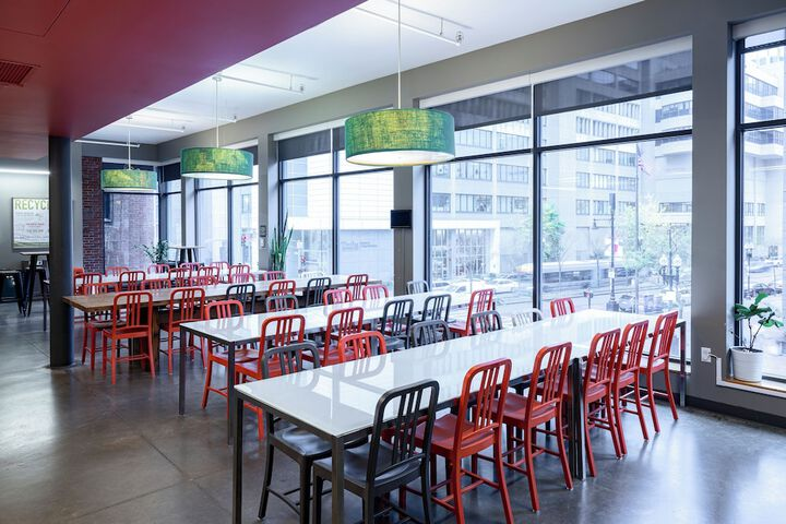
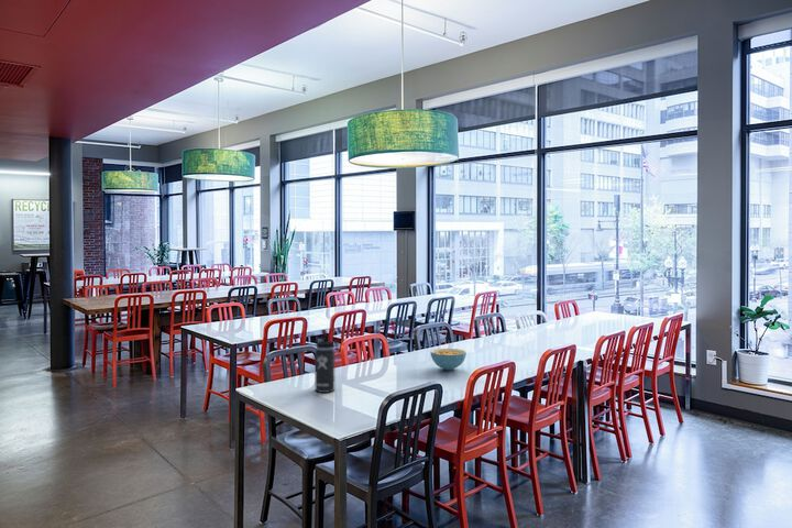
+ thermos bottle (327, 361)
+ cereal bowl (448, 360)
